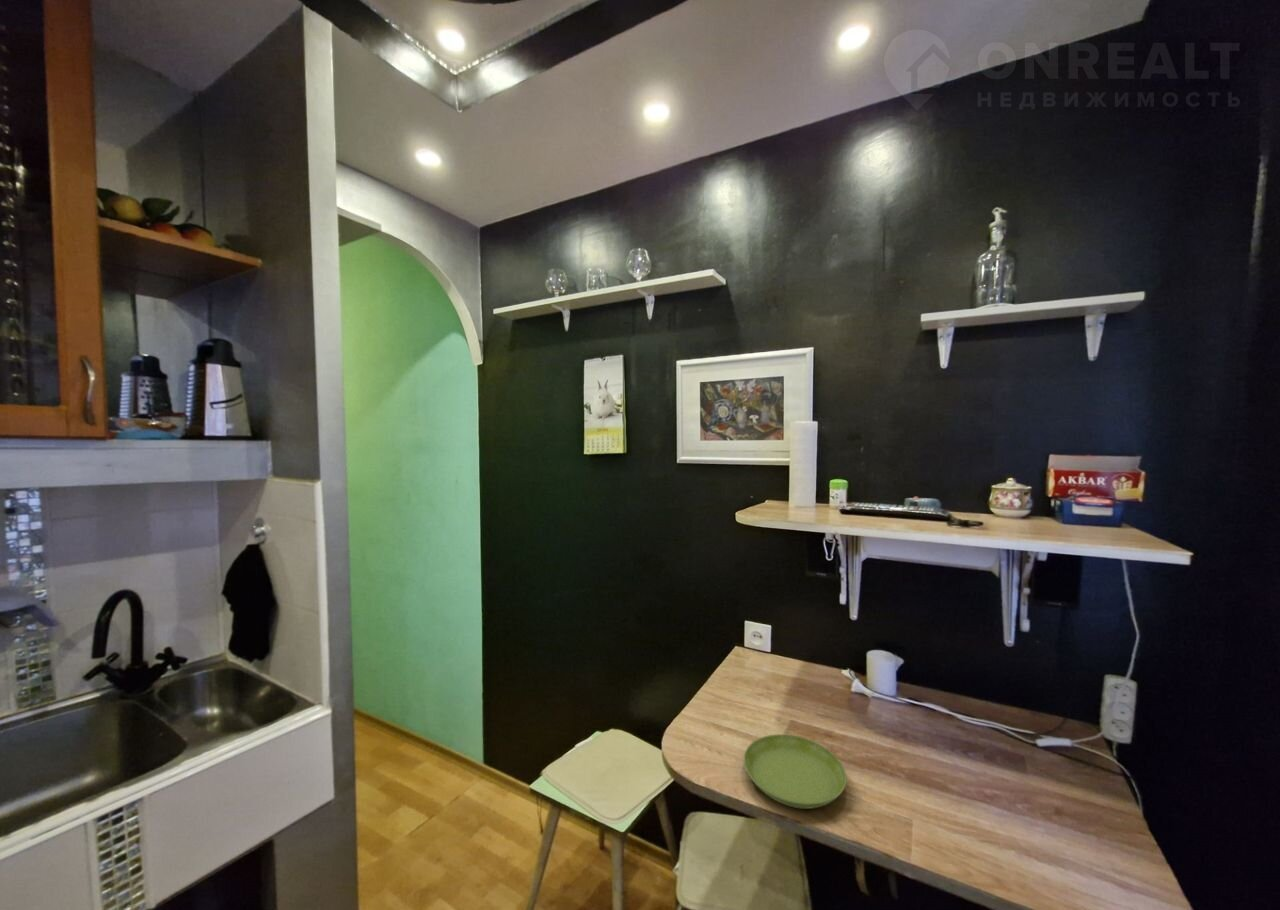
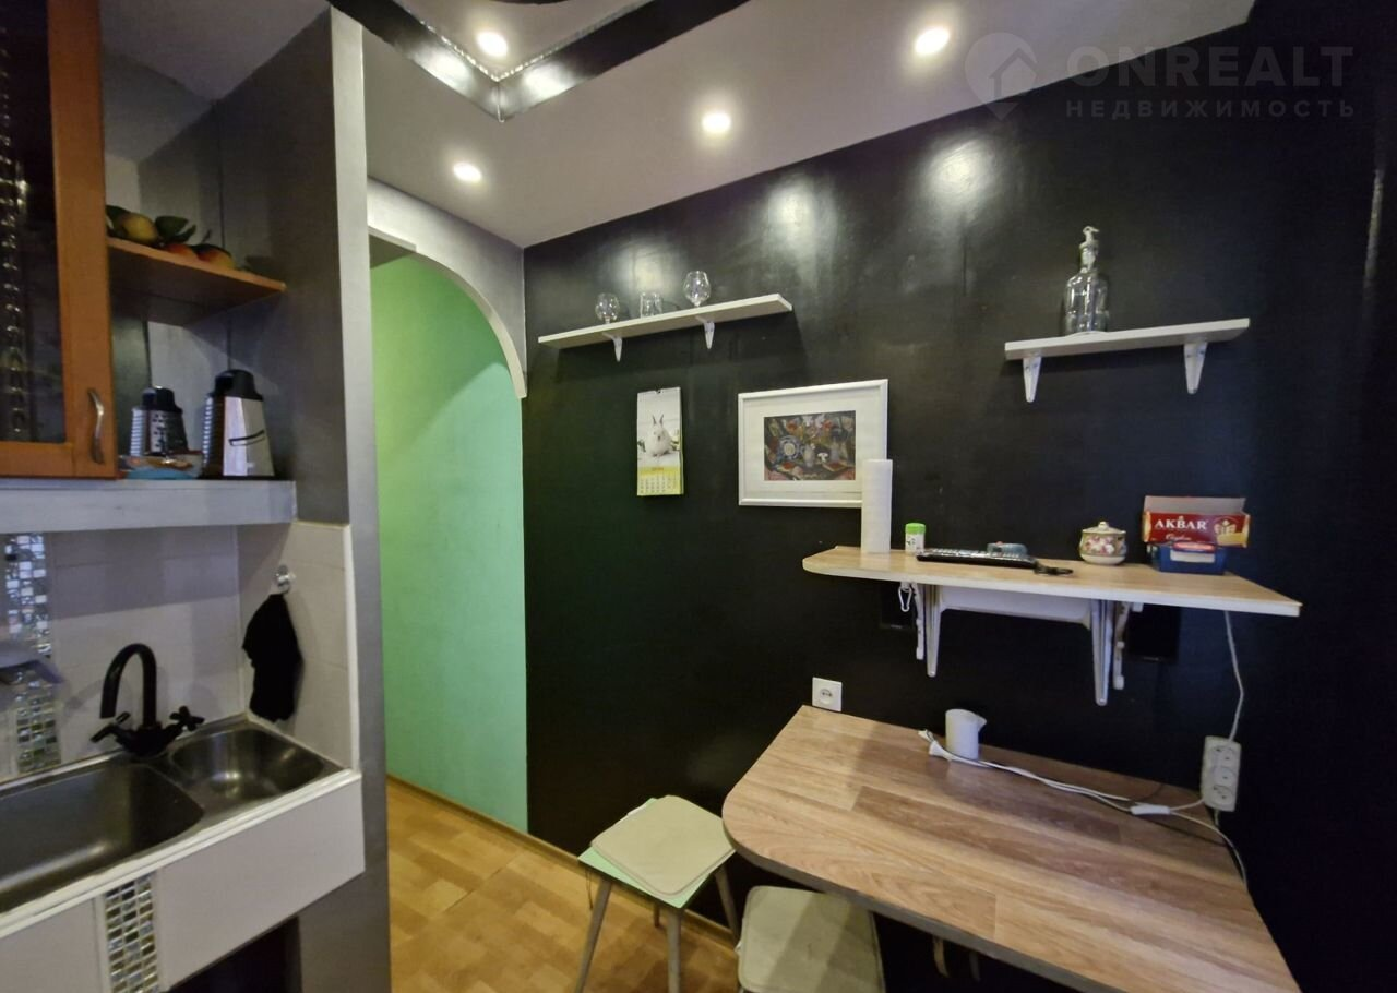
- saucer (793, 772)
